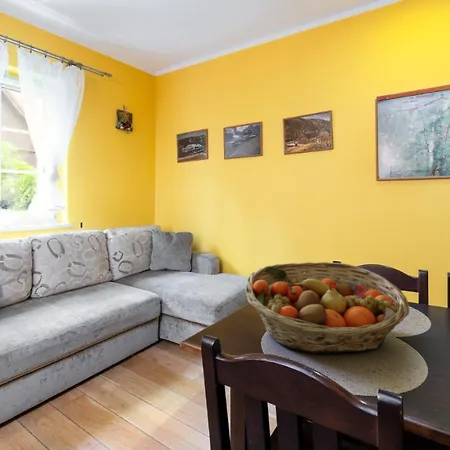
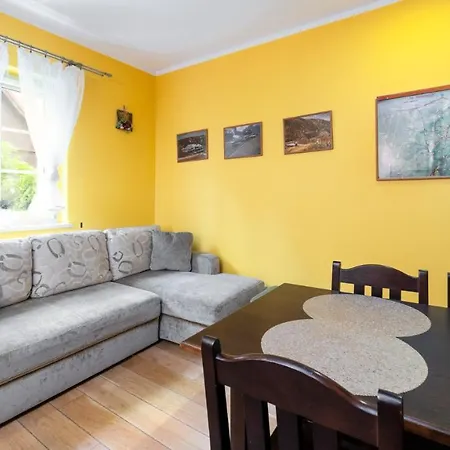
- fruit basket (322, 301)
